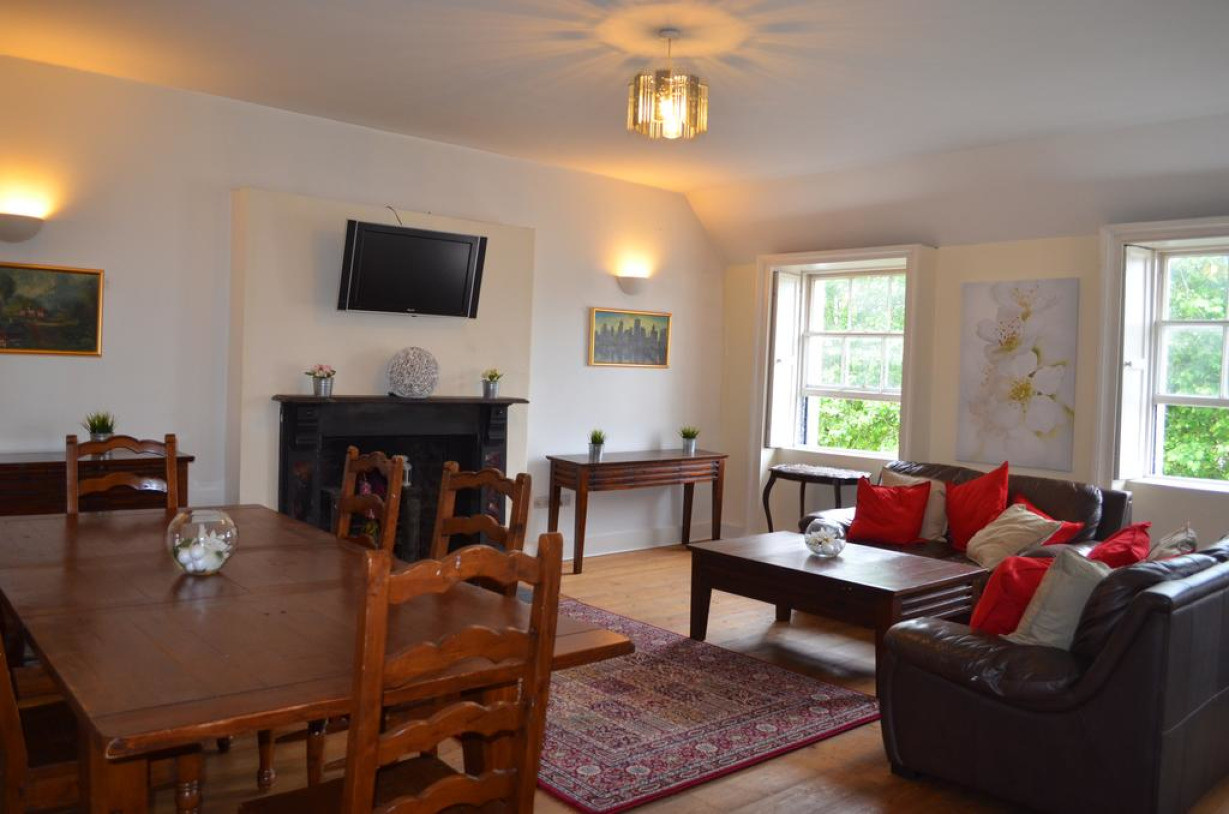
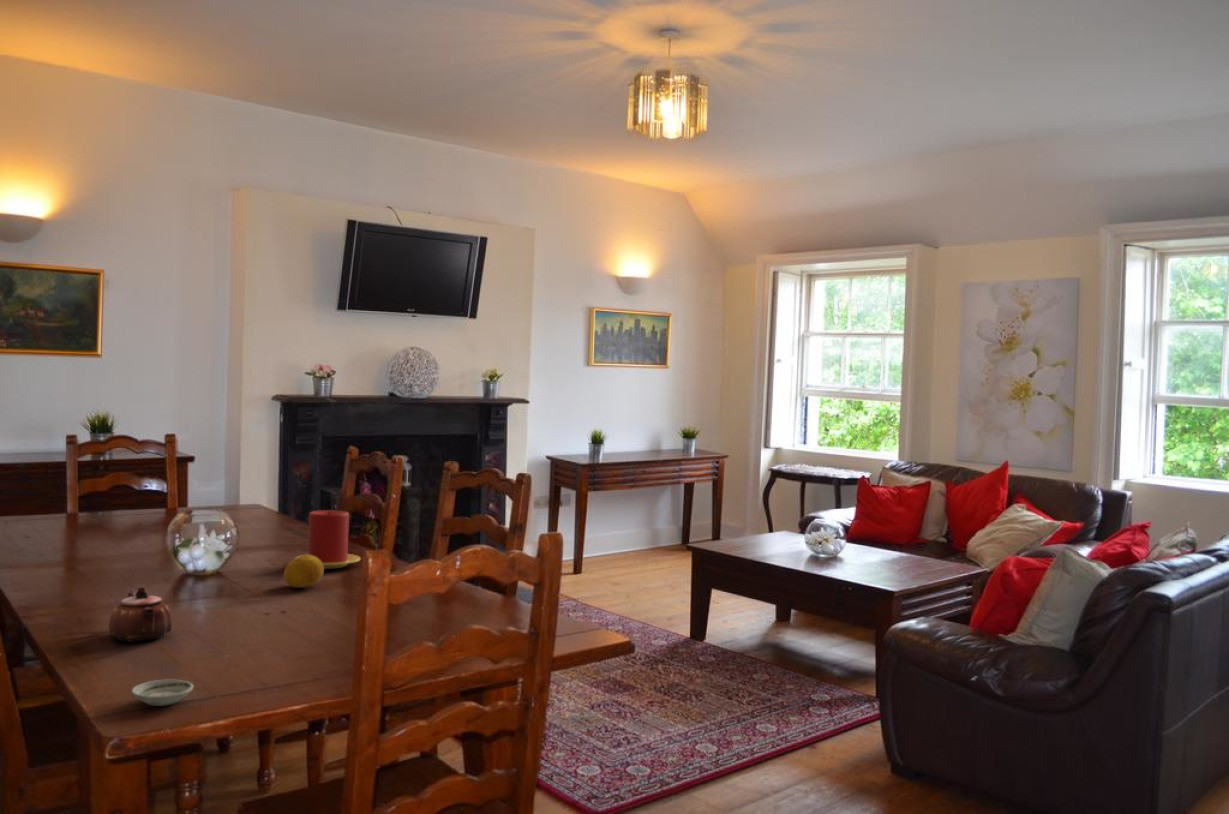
+ fruit (303, 571)
+ teapot (141, 610)
+ candle (328, 538)
+ saucer (162, 694)
